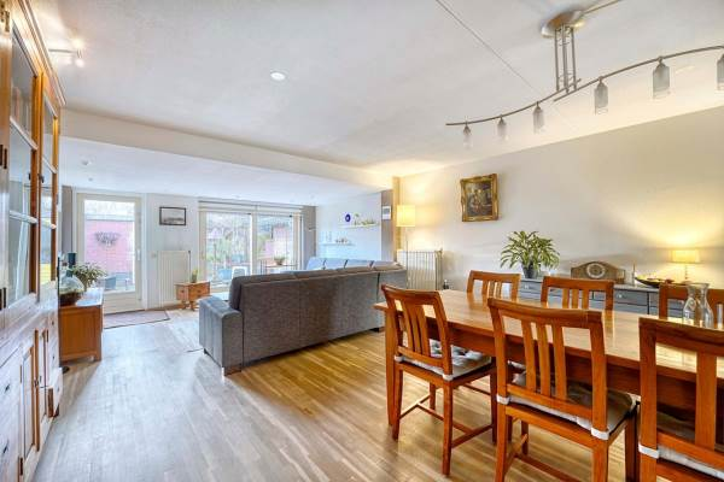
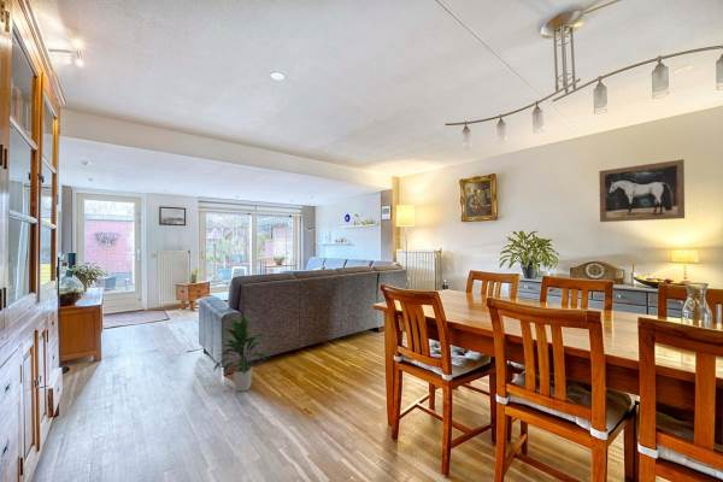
+ indoor plant (241, 351)
+ wall art (639, 193)
